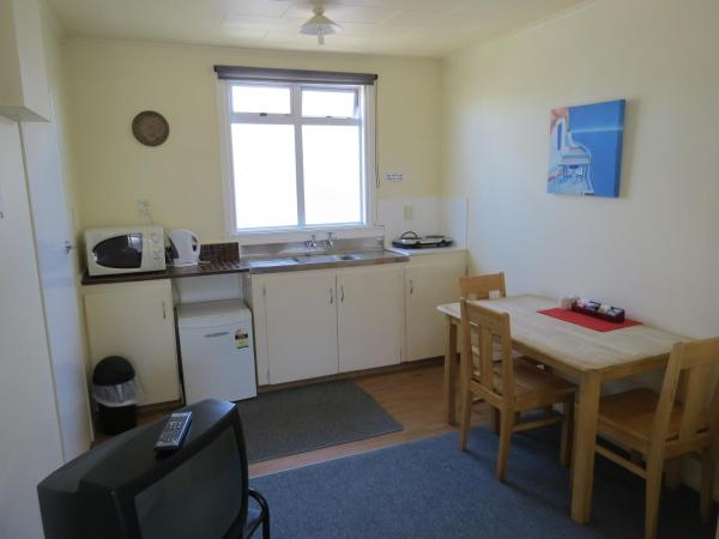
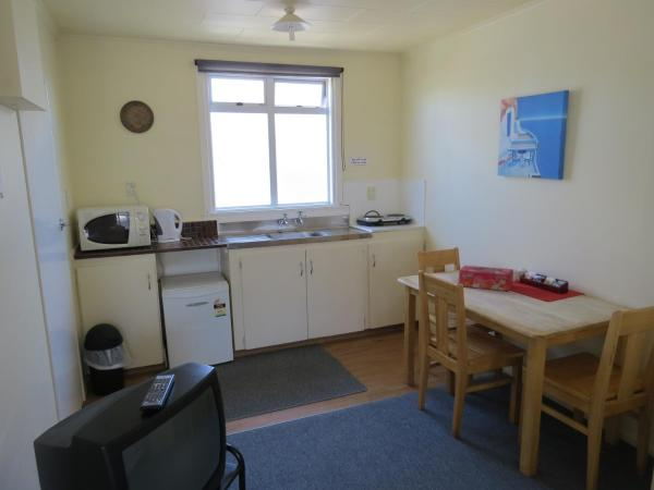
+ tissue box (485, 277)
